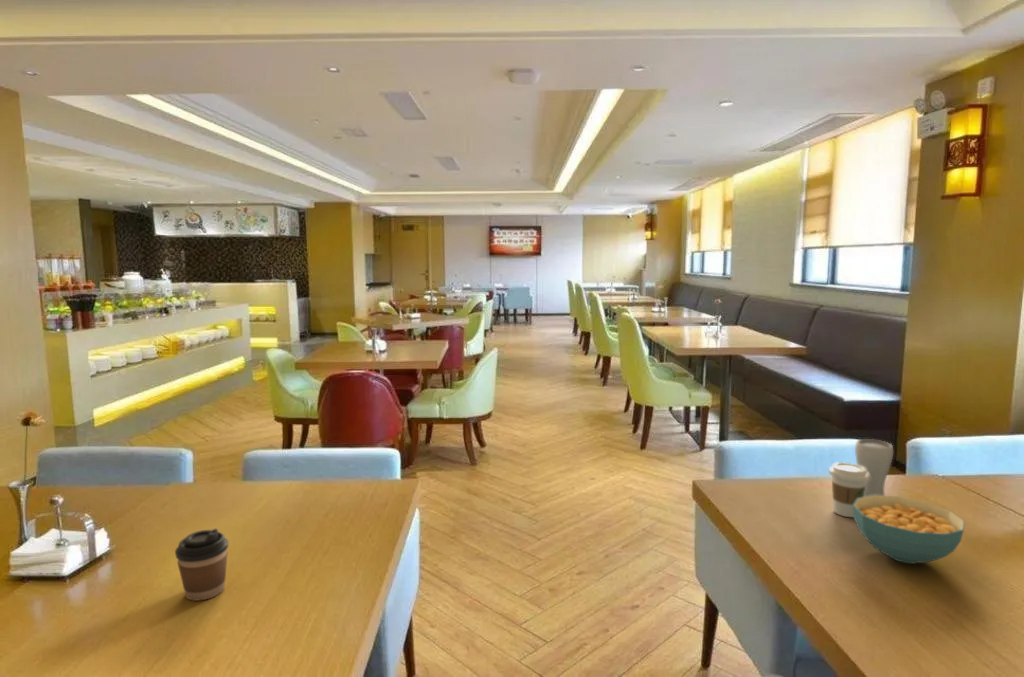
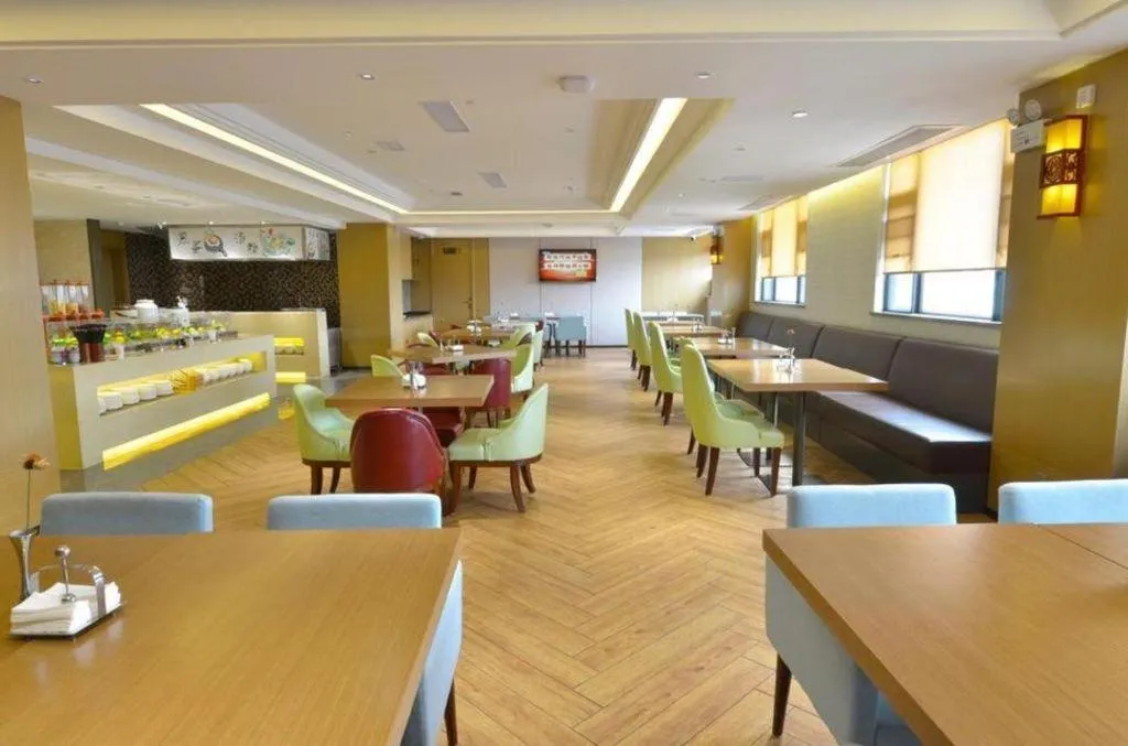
- cereal bowl (905, 535)
- coffee cup (203, 561)
- drinking glass (872, 470)
- coffee cup (848, 489)
